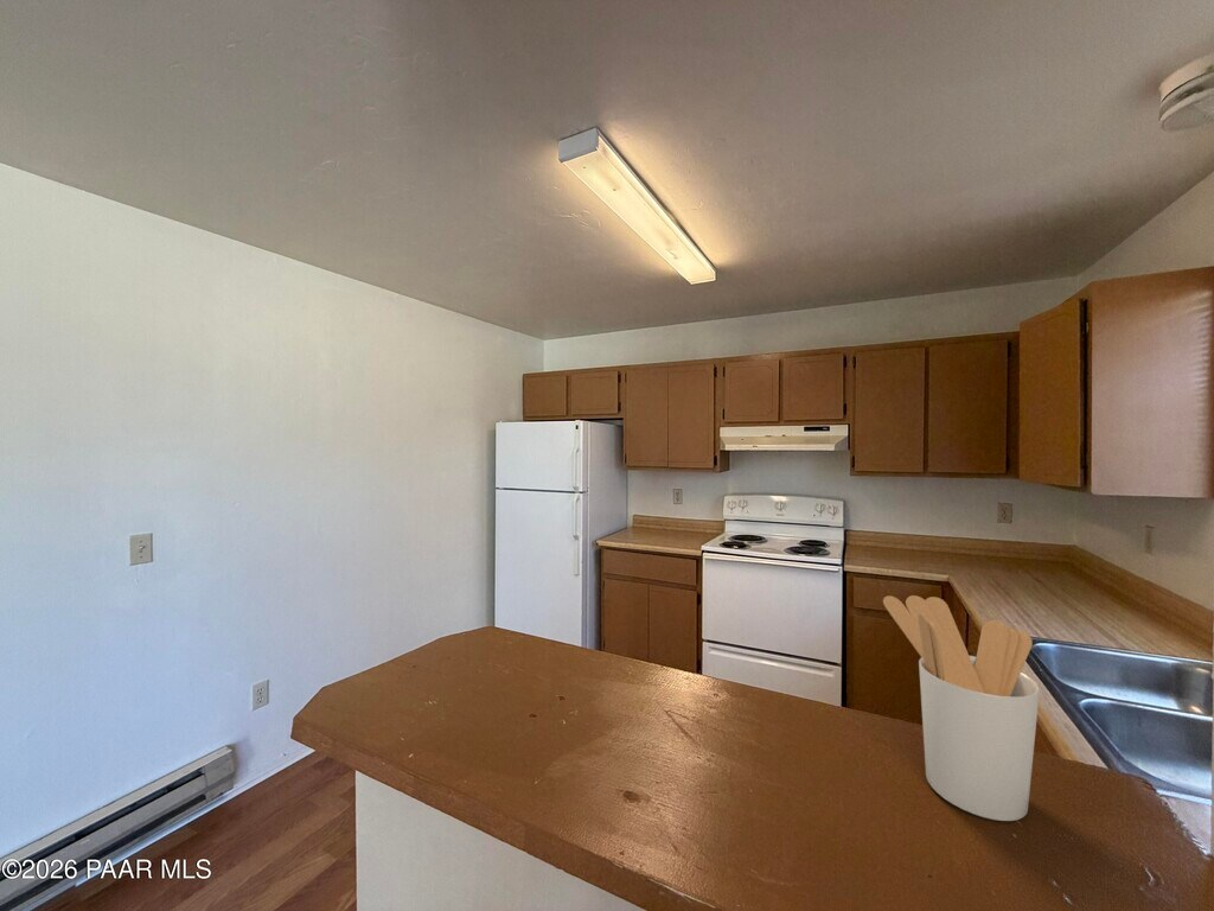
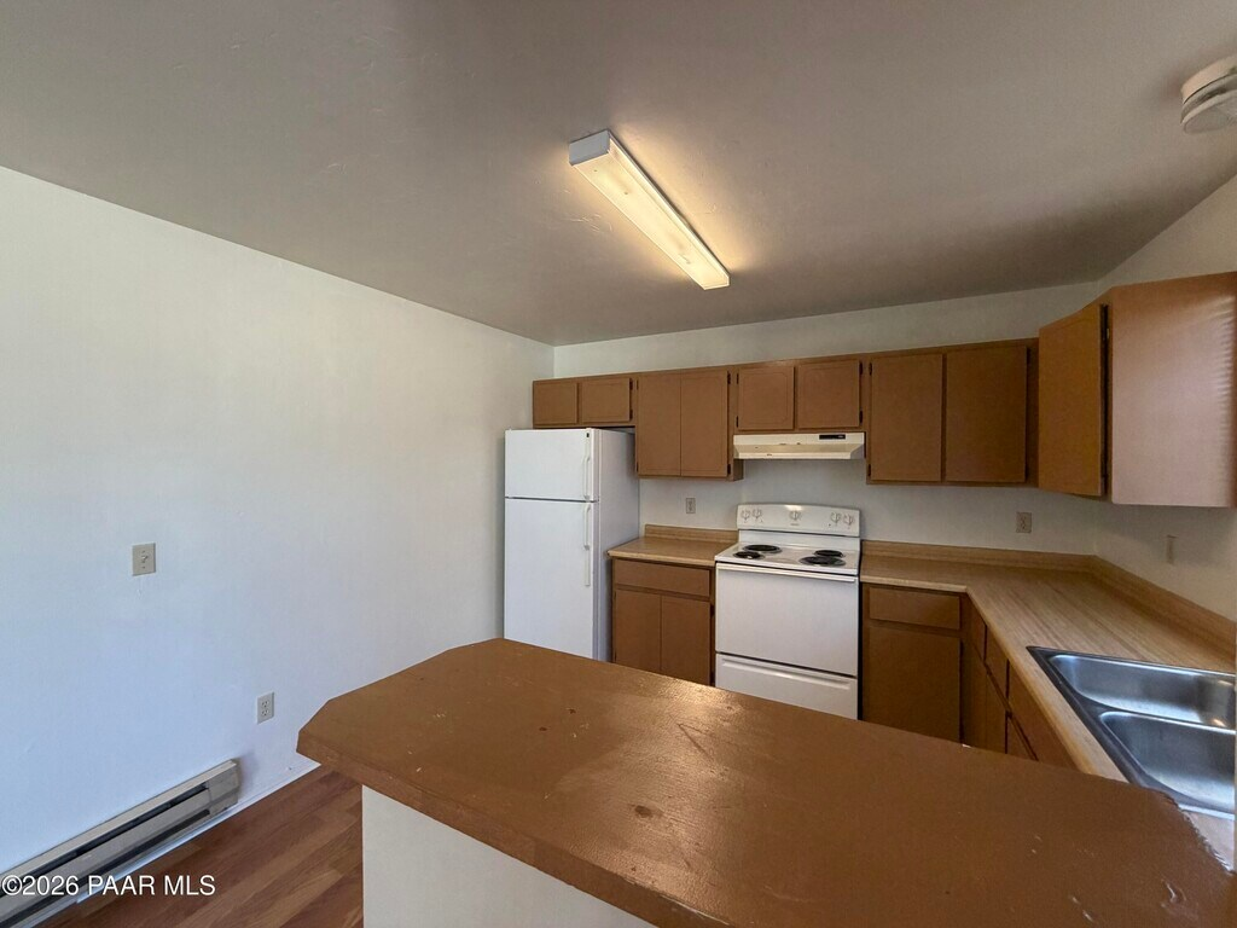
- utensil holder (953, 689)
